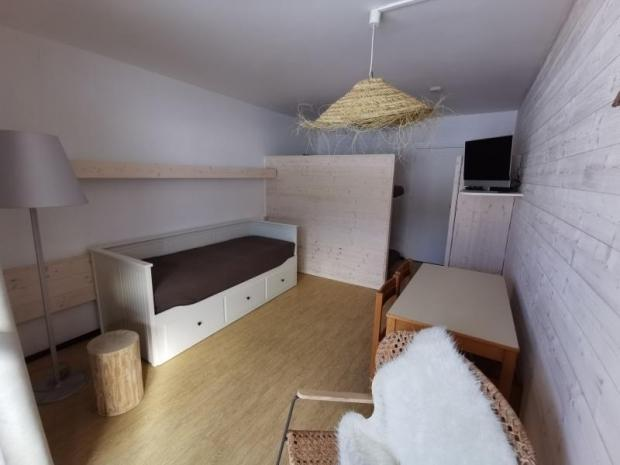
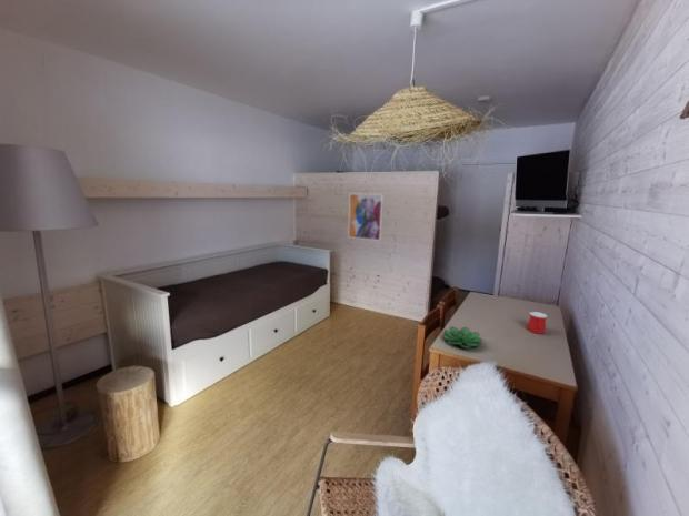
+ succulent plant (461, 336)
+ wall art (365, 216)
+ mug (537, 323)
